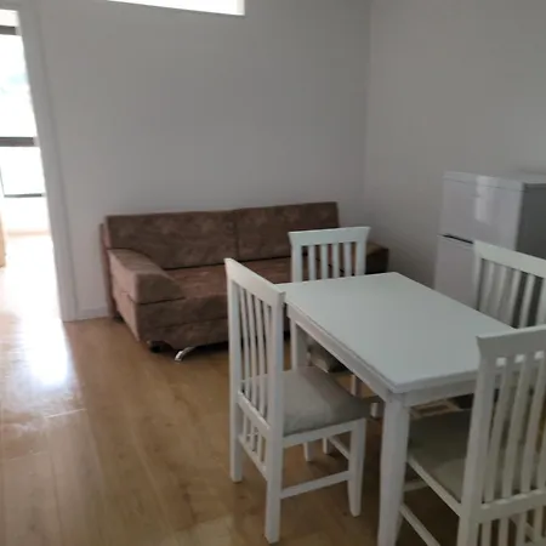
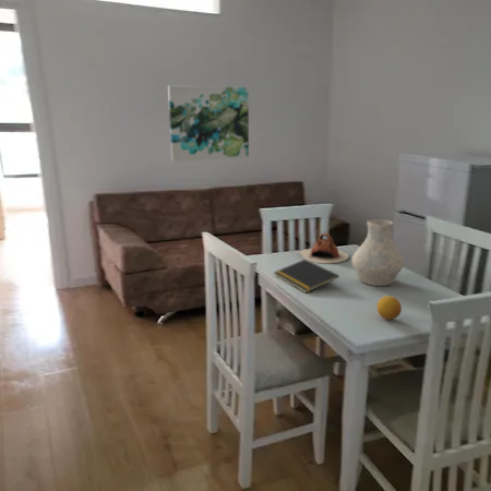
+ fruit (388, 308)
+ notepad (304, 275)
+ teapot (322, 244)
+ vase (378, 251)
+ wall art (209, 123)
